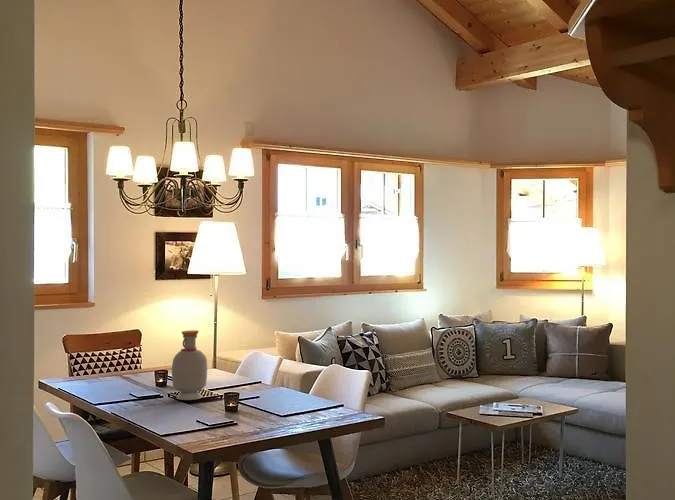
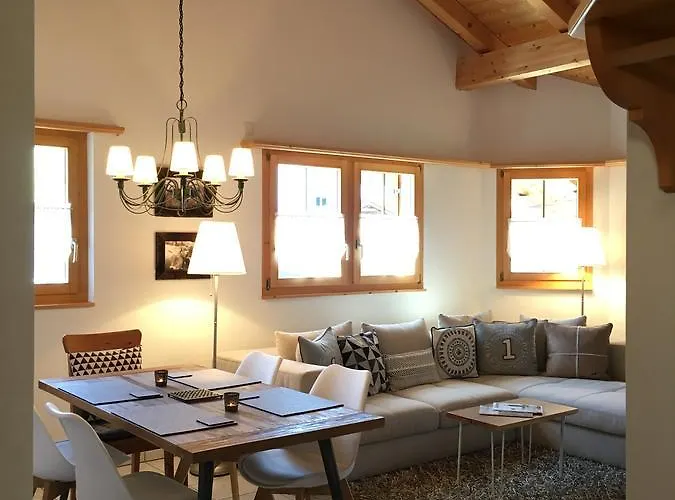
- bottle (189, 364)
